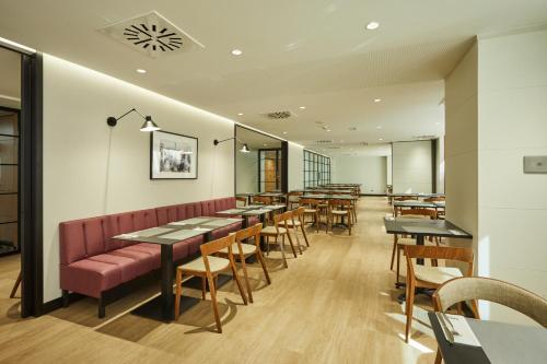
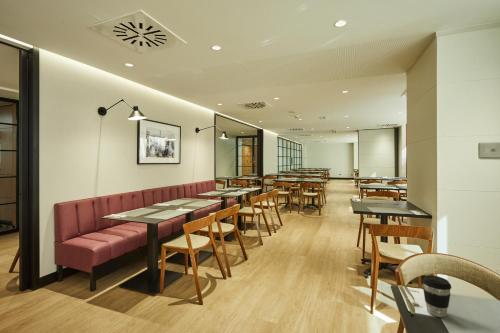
+ coffee cup (436, 296)
